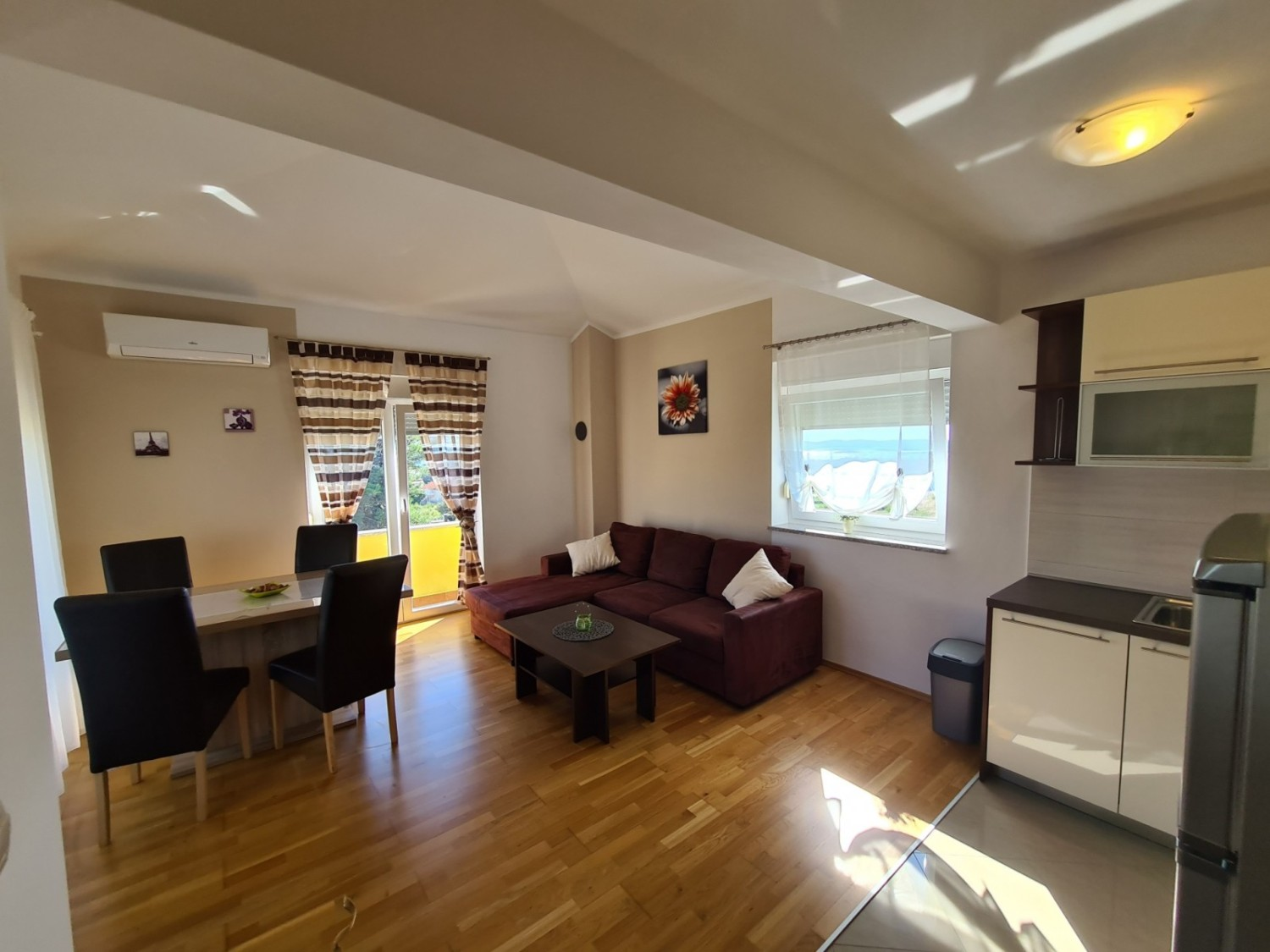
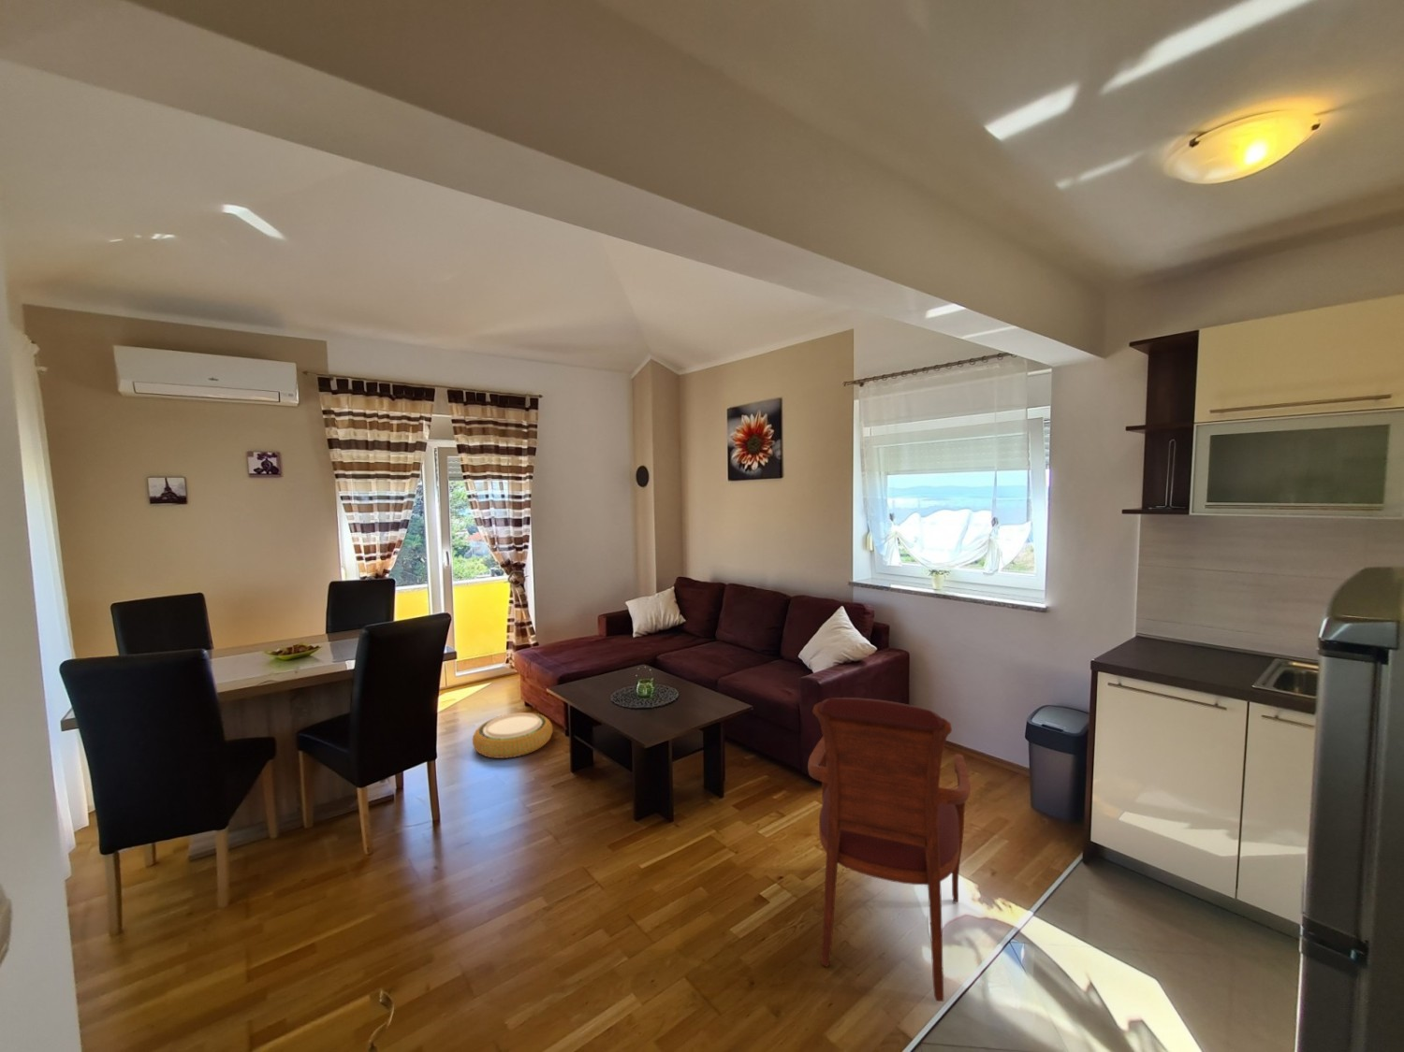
+ armchair (886, 800)
+ woven basket (513, 733)
